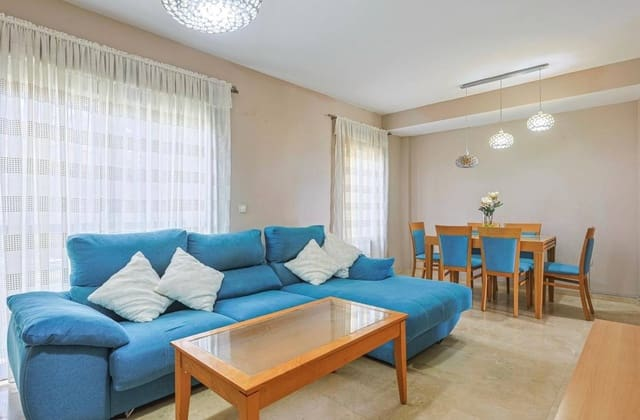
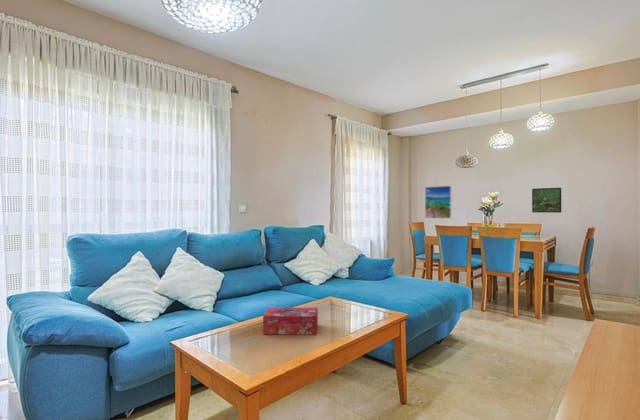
+ tissue box (291, 320)
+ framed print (546, 200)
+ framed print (437, 202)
